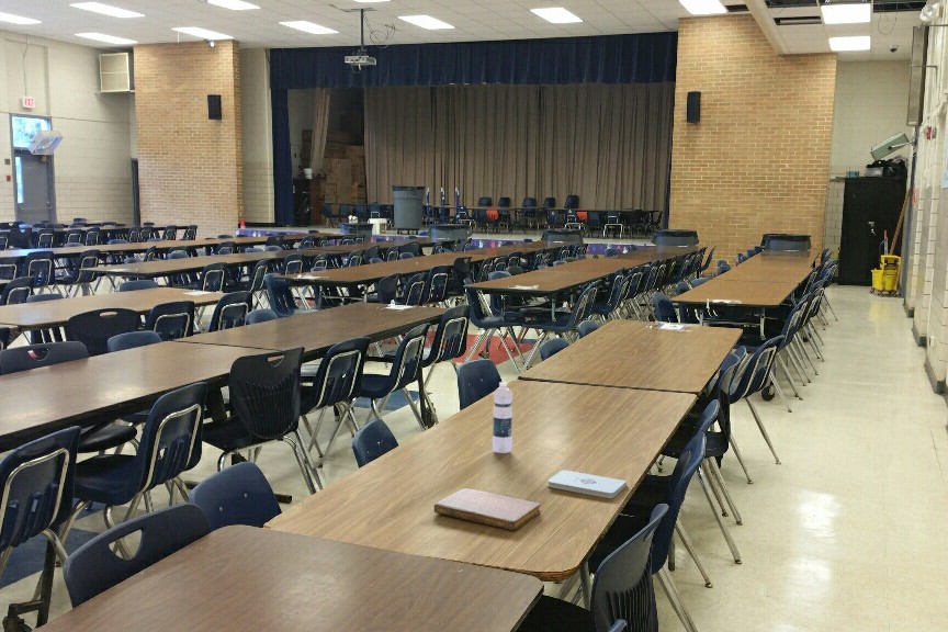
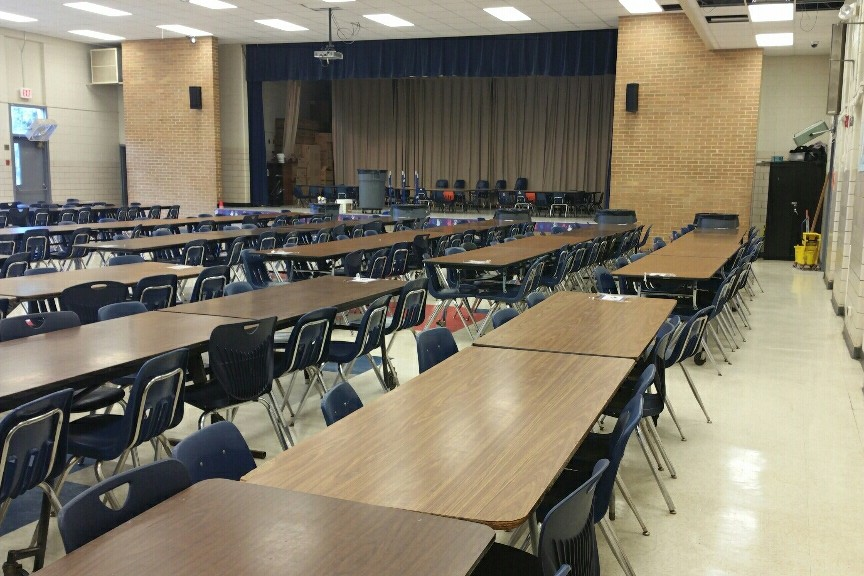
- water bottle (503, 417)
- notebook (487, 508)
- notepad (586, 483)
